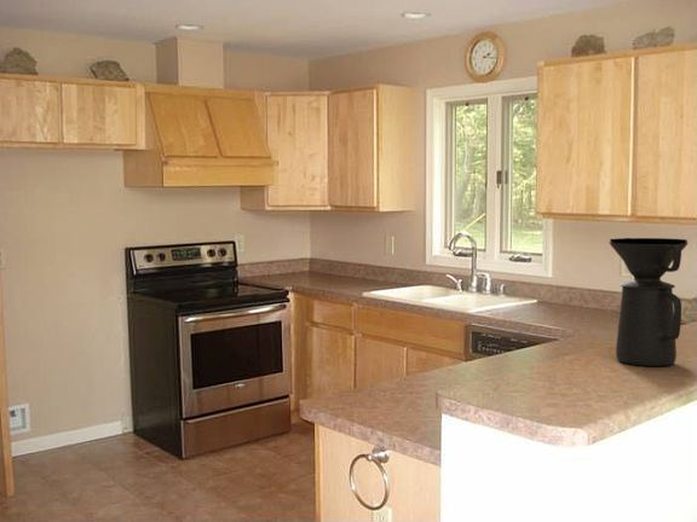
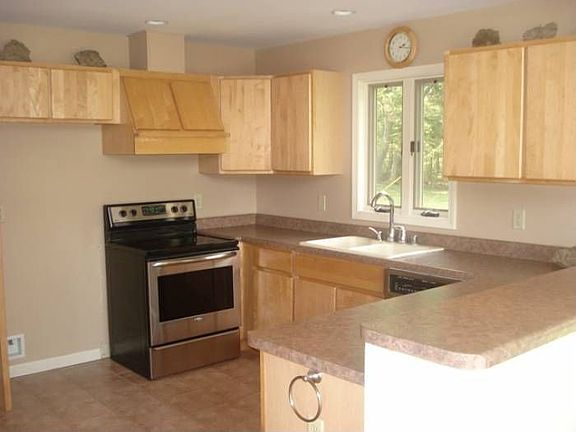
- coffee maker (646, 300)
